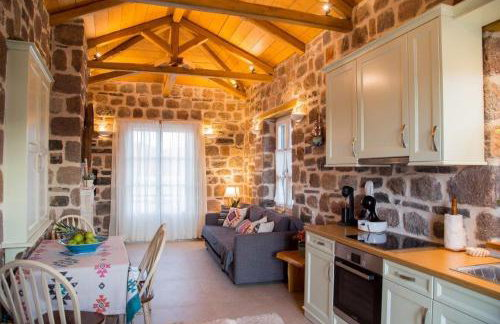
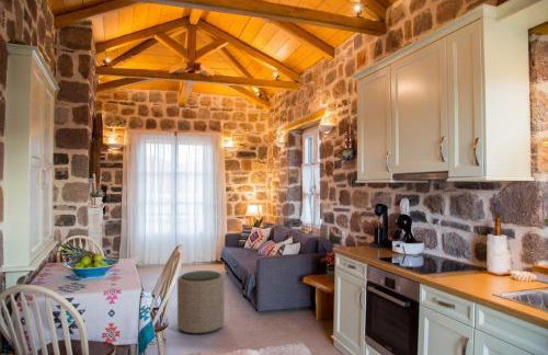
+ ottoman (201, 300)
